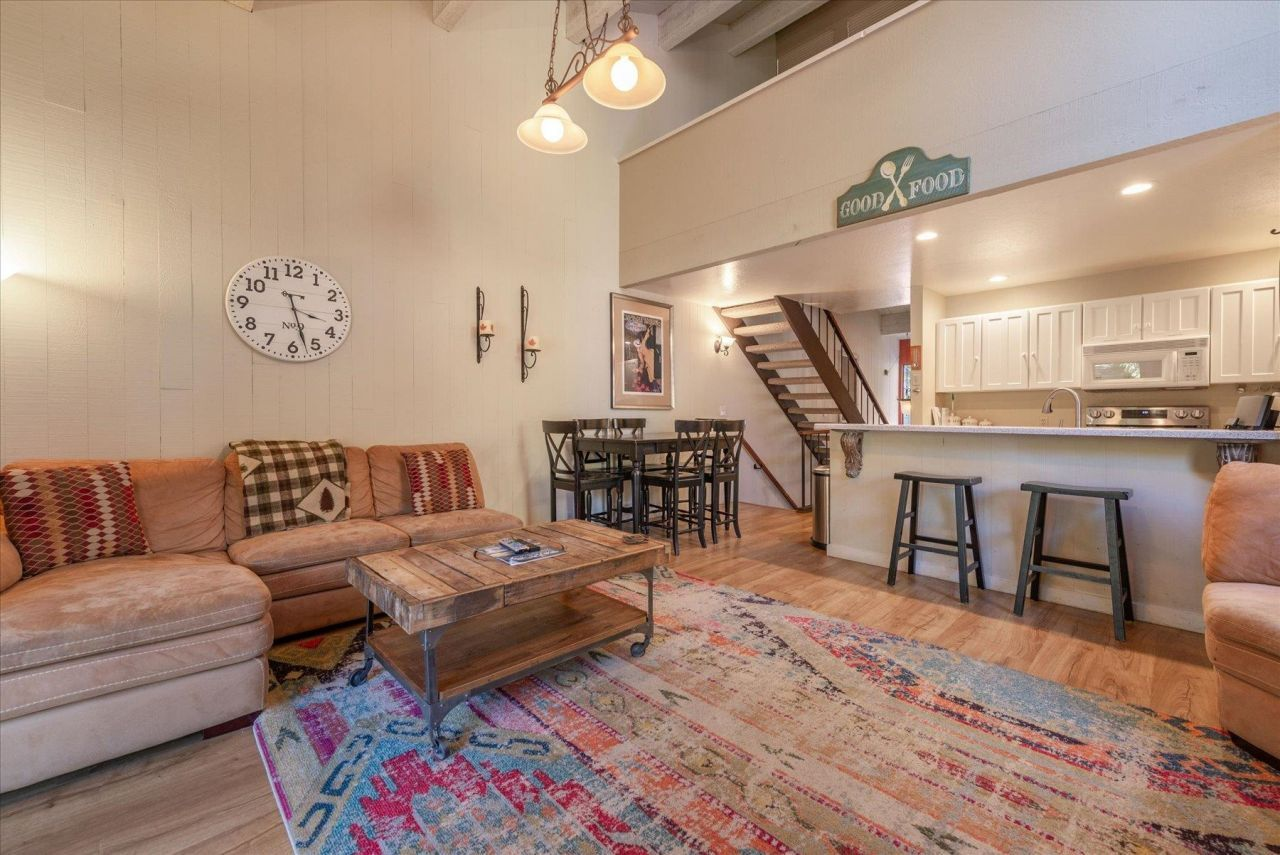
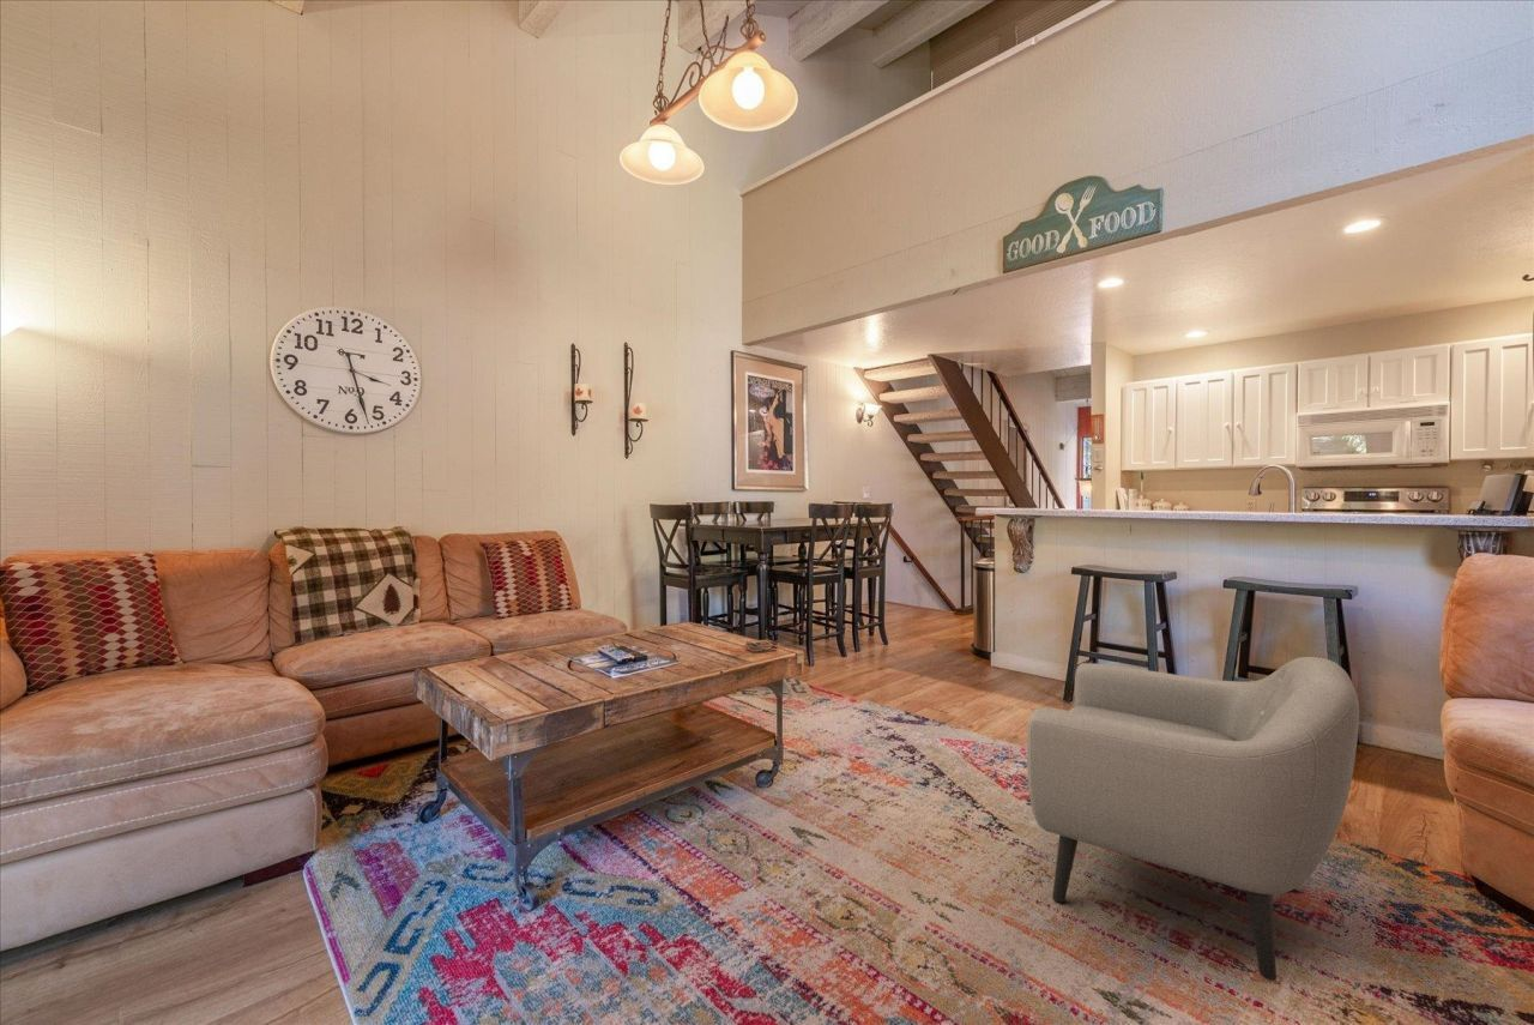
+ armchair (1155, 765)
